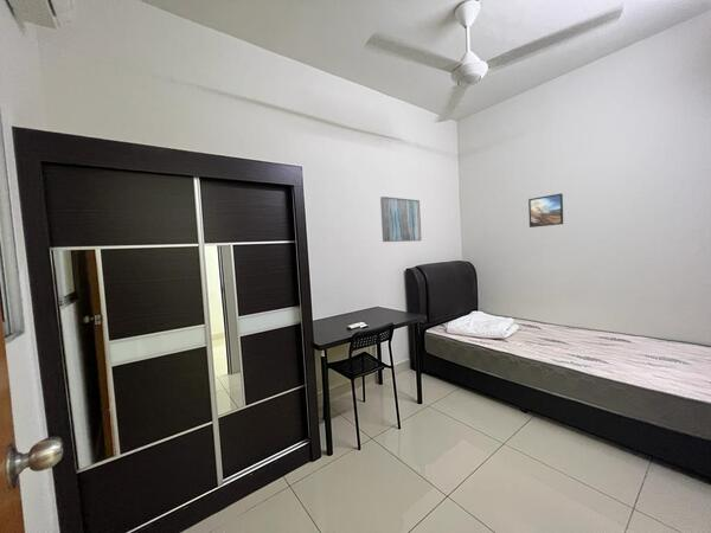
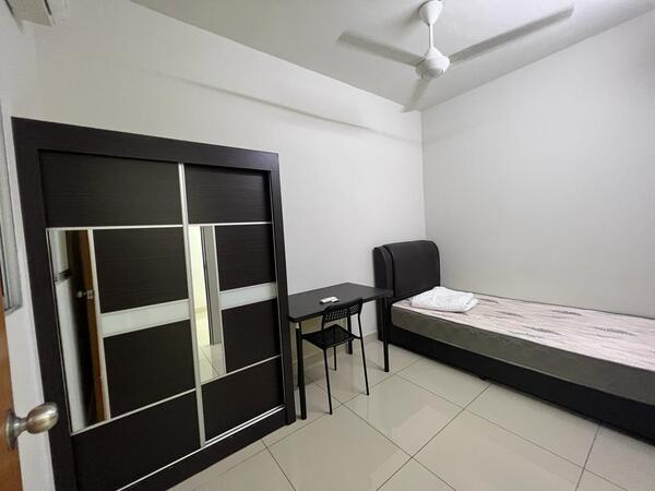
- wall art (402, 219)
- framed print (545, 211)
